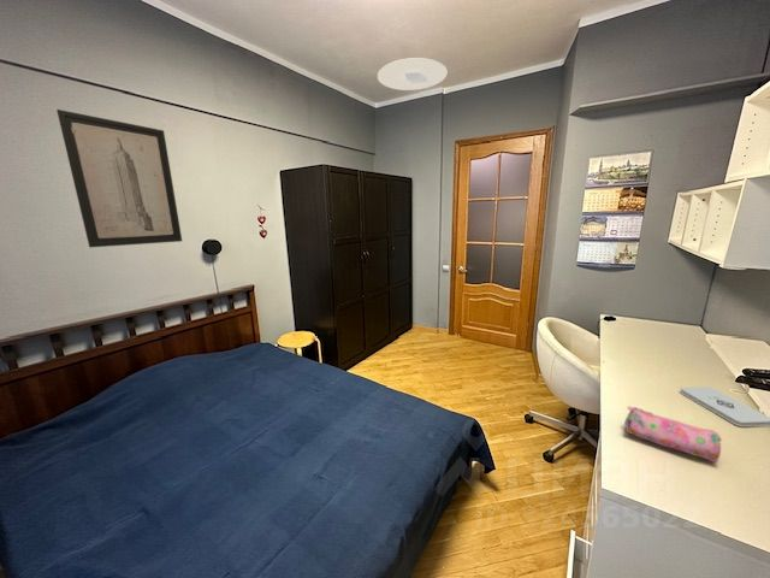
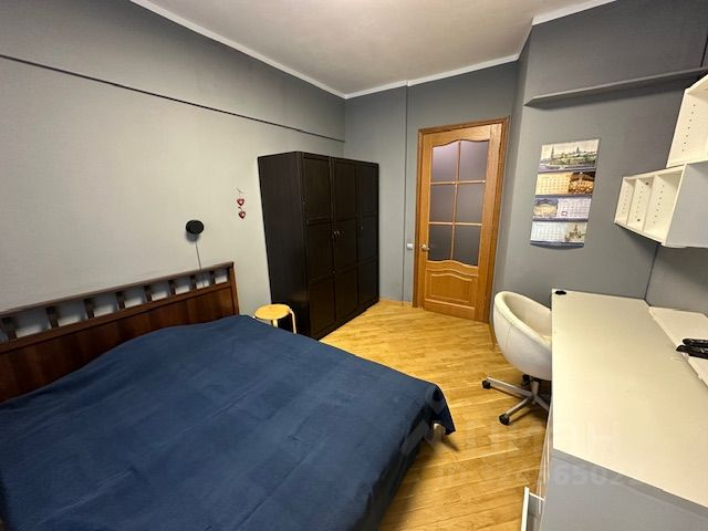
- ceiling light (411, 71)
- pencil case (669, 431)
- notepad (723, 405)
- wall art (129, 184)
